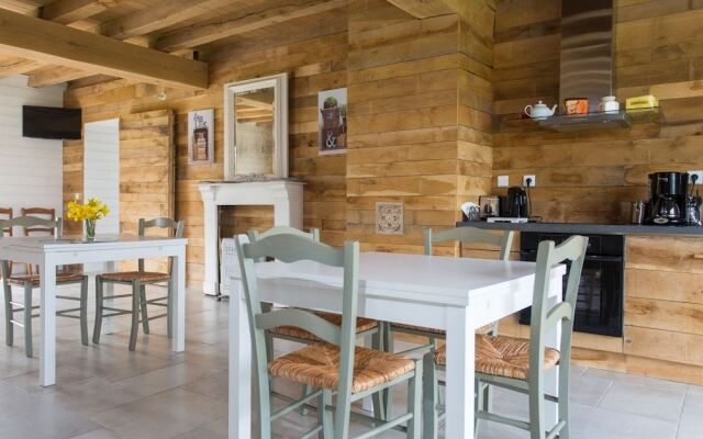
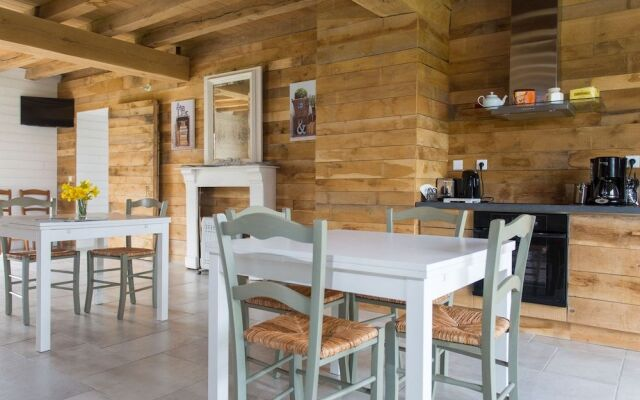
- wall ornament (390, 218)
